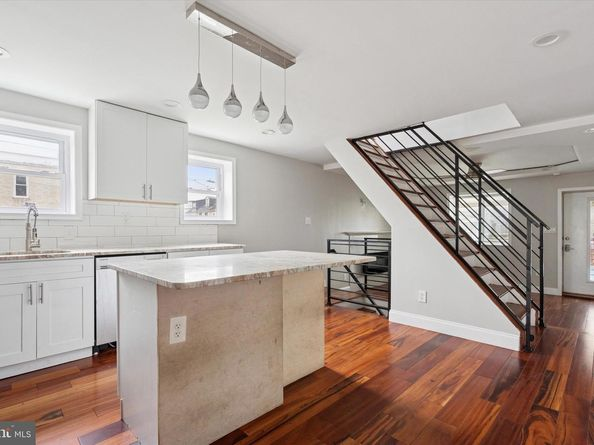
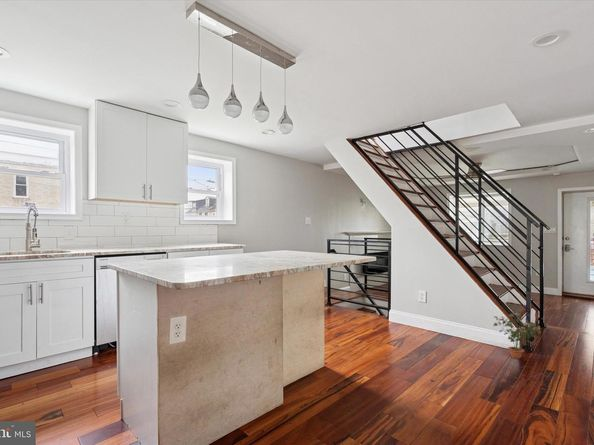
+ potted plant (515, 335)
